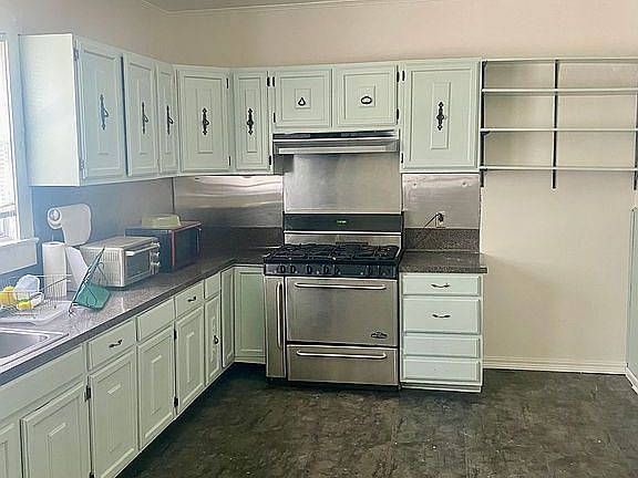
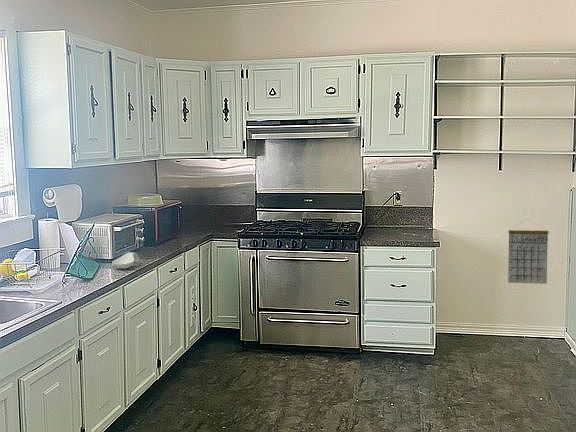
+ calendar (528, 250)
+ spoon rest (127, 259)
